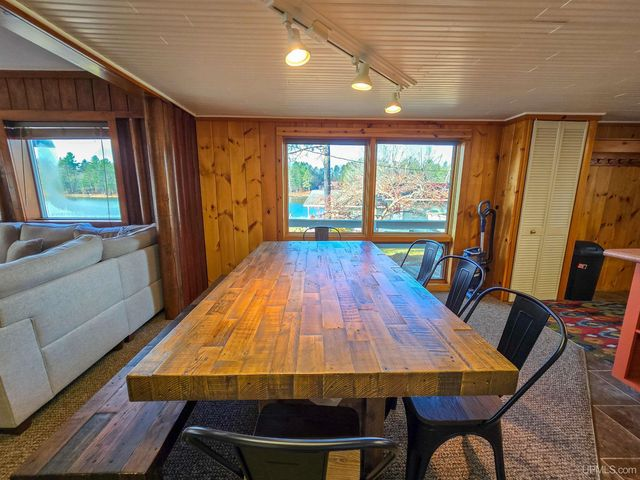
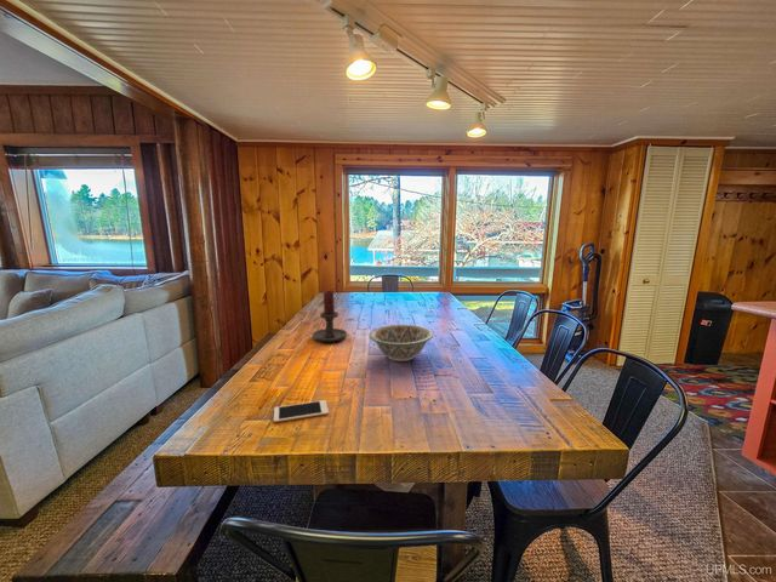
+ cell phone (301, 410)
+ decorative bowl (400, 344)
+ candle holder (329, 313)
